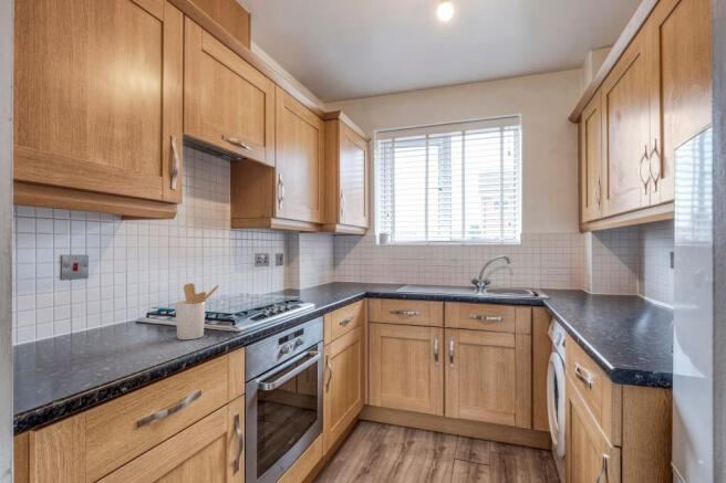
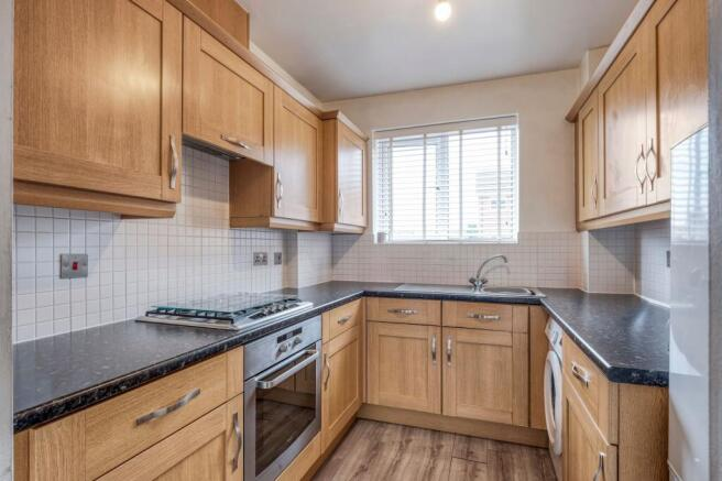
- utensil holder (198, 309)
